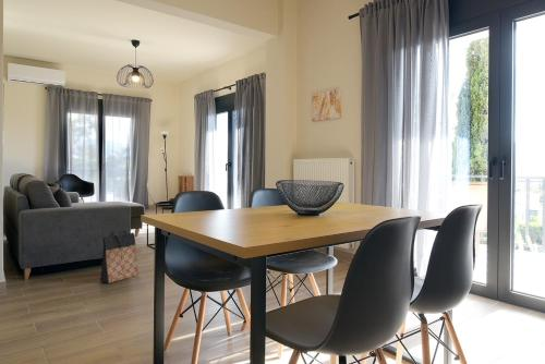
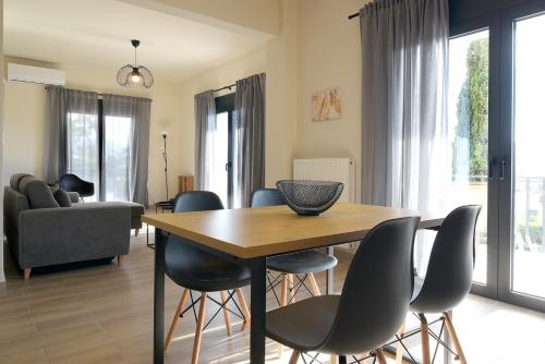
- bag (119, 254)
